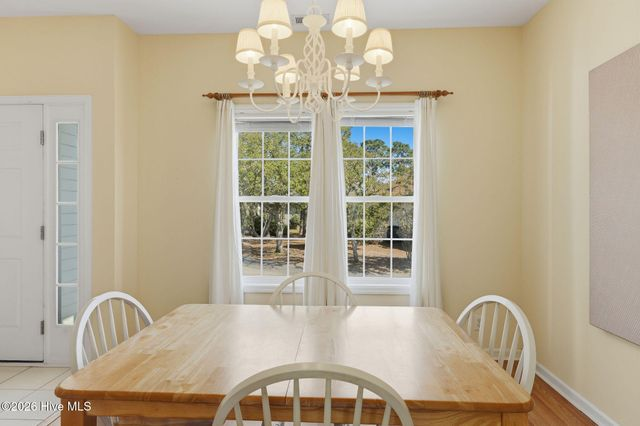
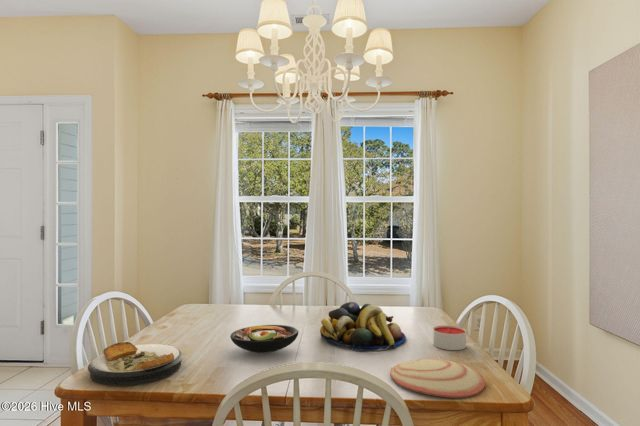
+ fruit bowl (363, 321)
+ plate (436, 372)
+ candle (449, 336)
+ plate (137, 359)
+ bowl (264, 339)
